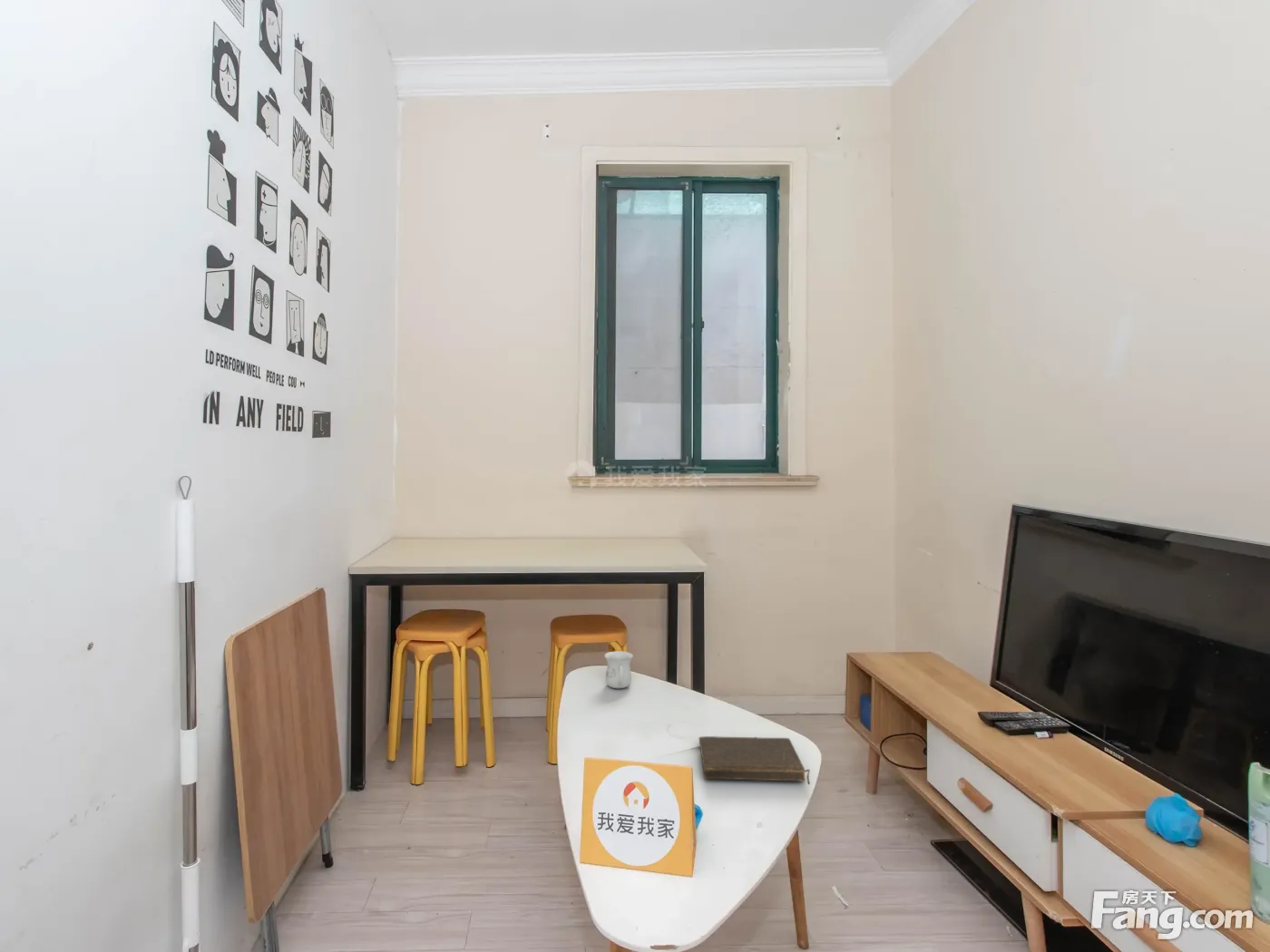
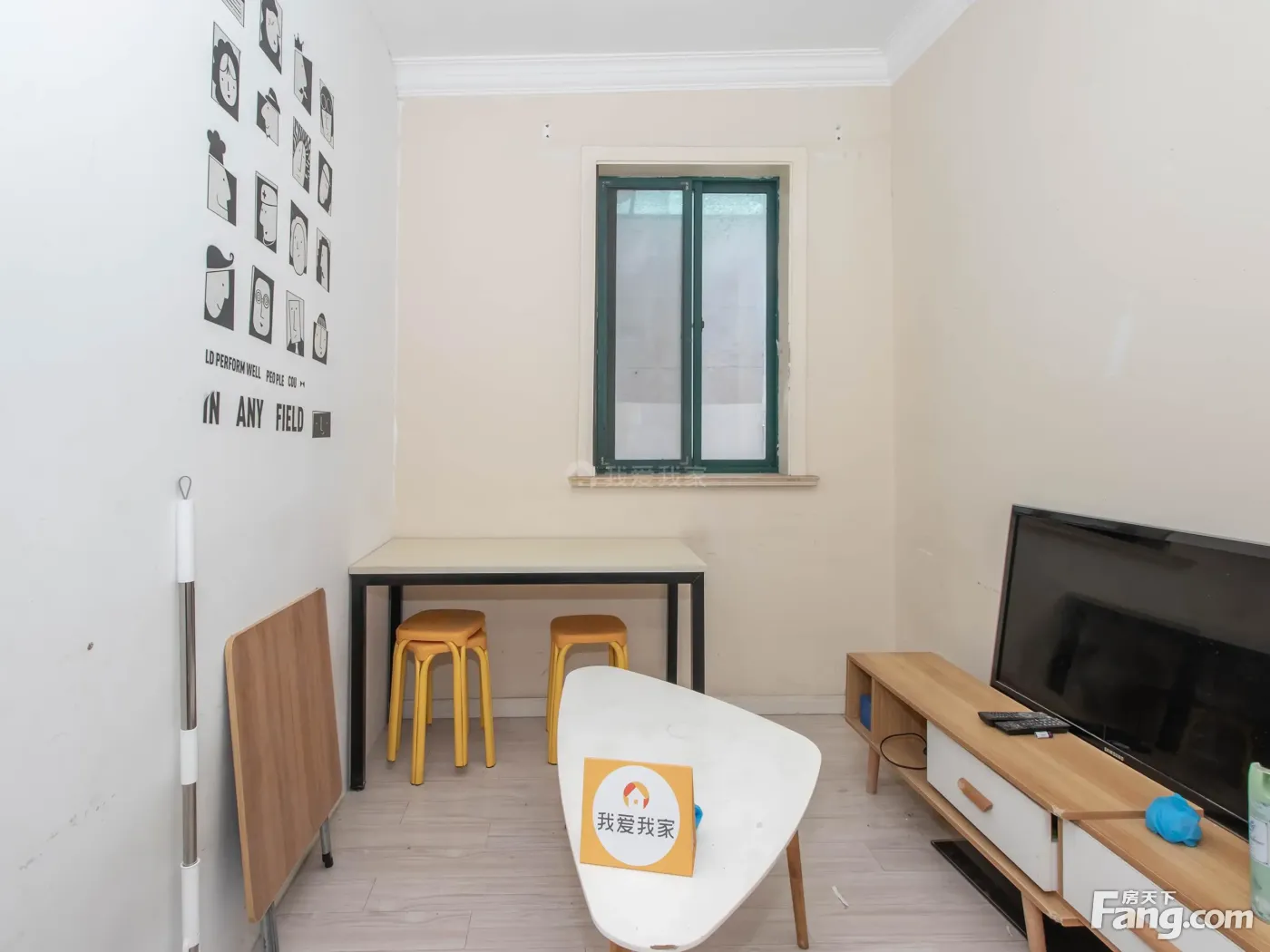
- hardcover book (752, 763)
- mug (619, 672)
